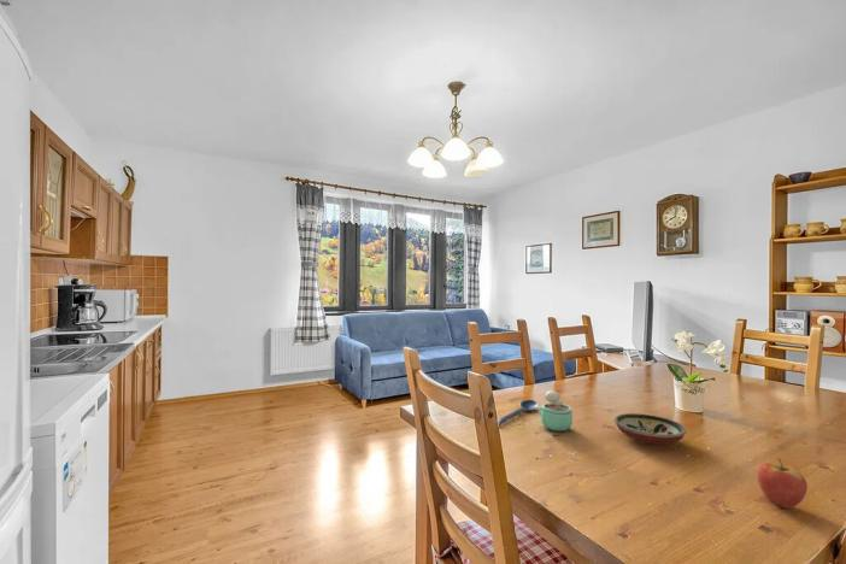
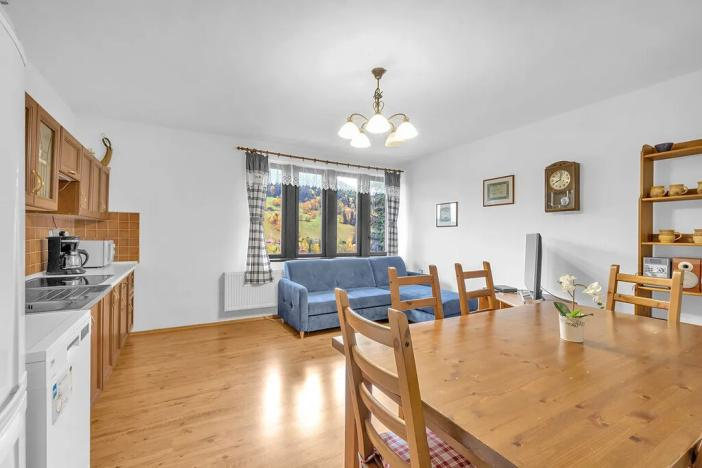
- spoon (515, 411)
- decorative bowl (648, 430)
- fruit (781, 481)
- chocolate milk (553, 407)
